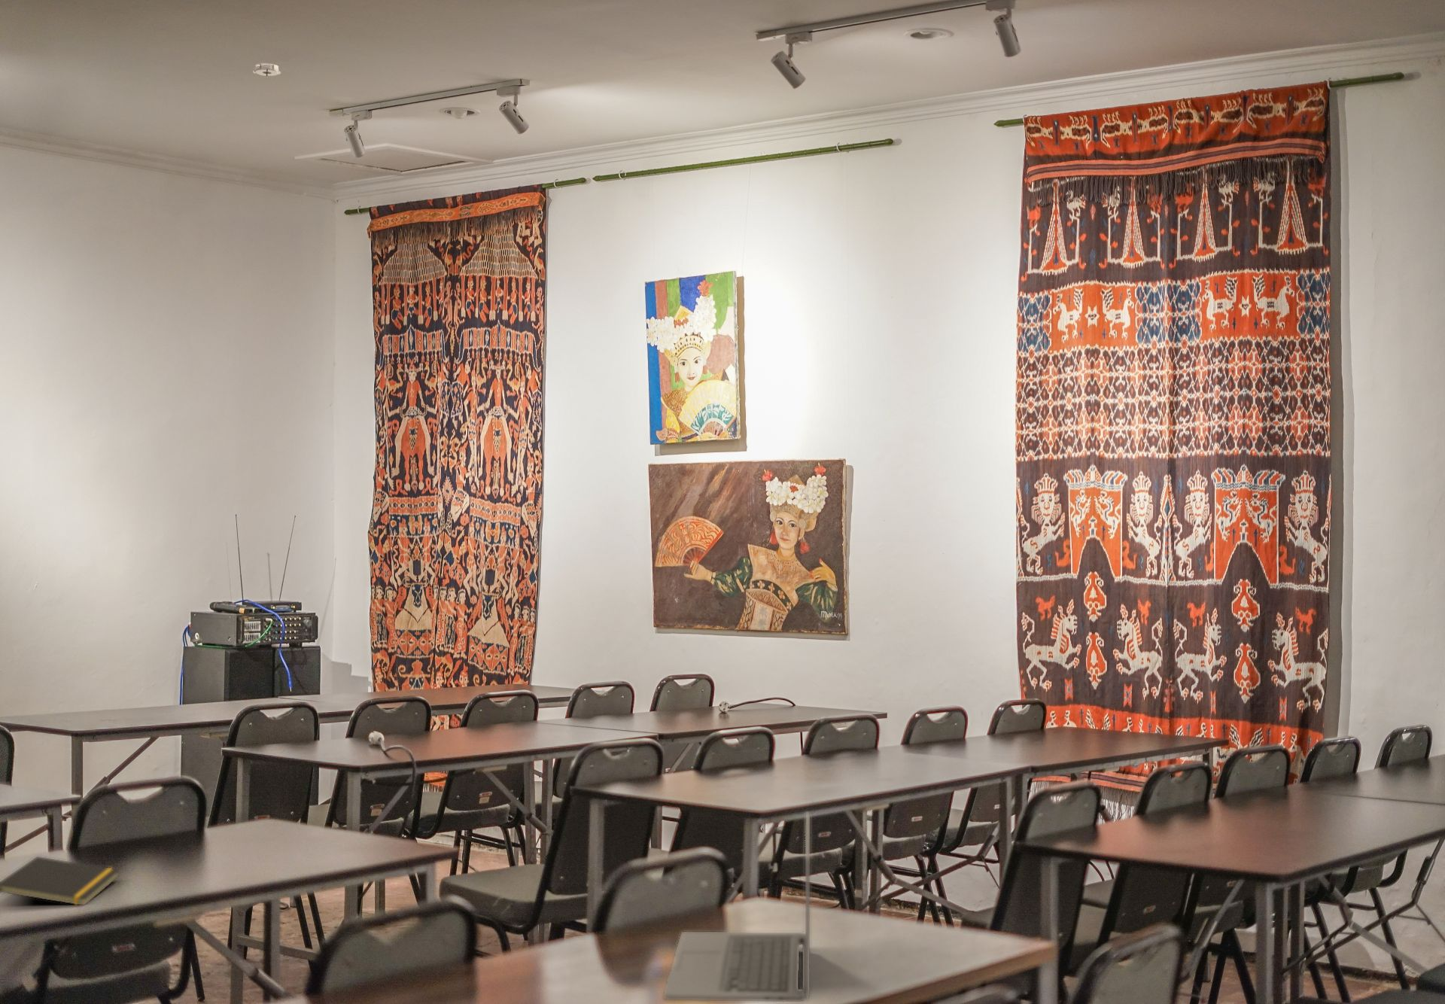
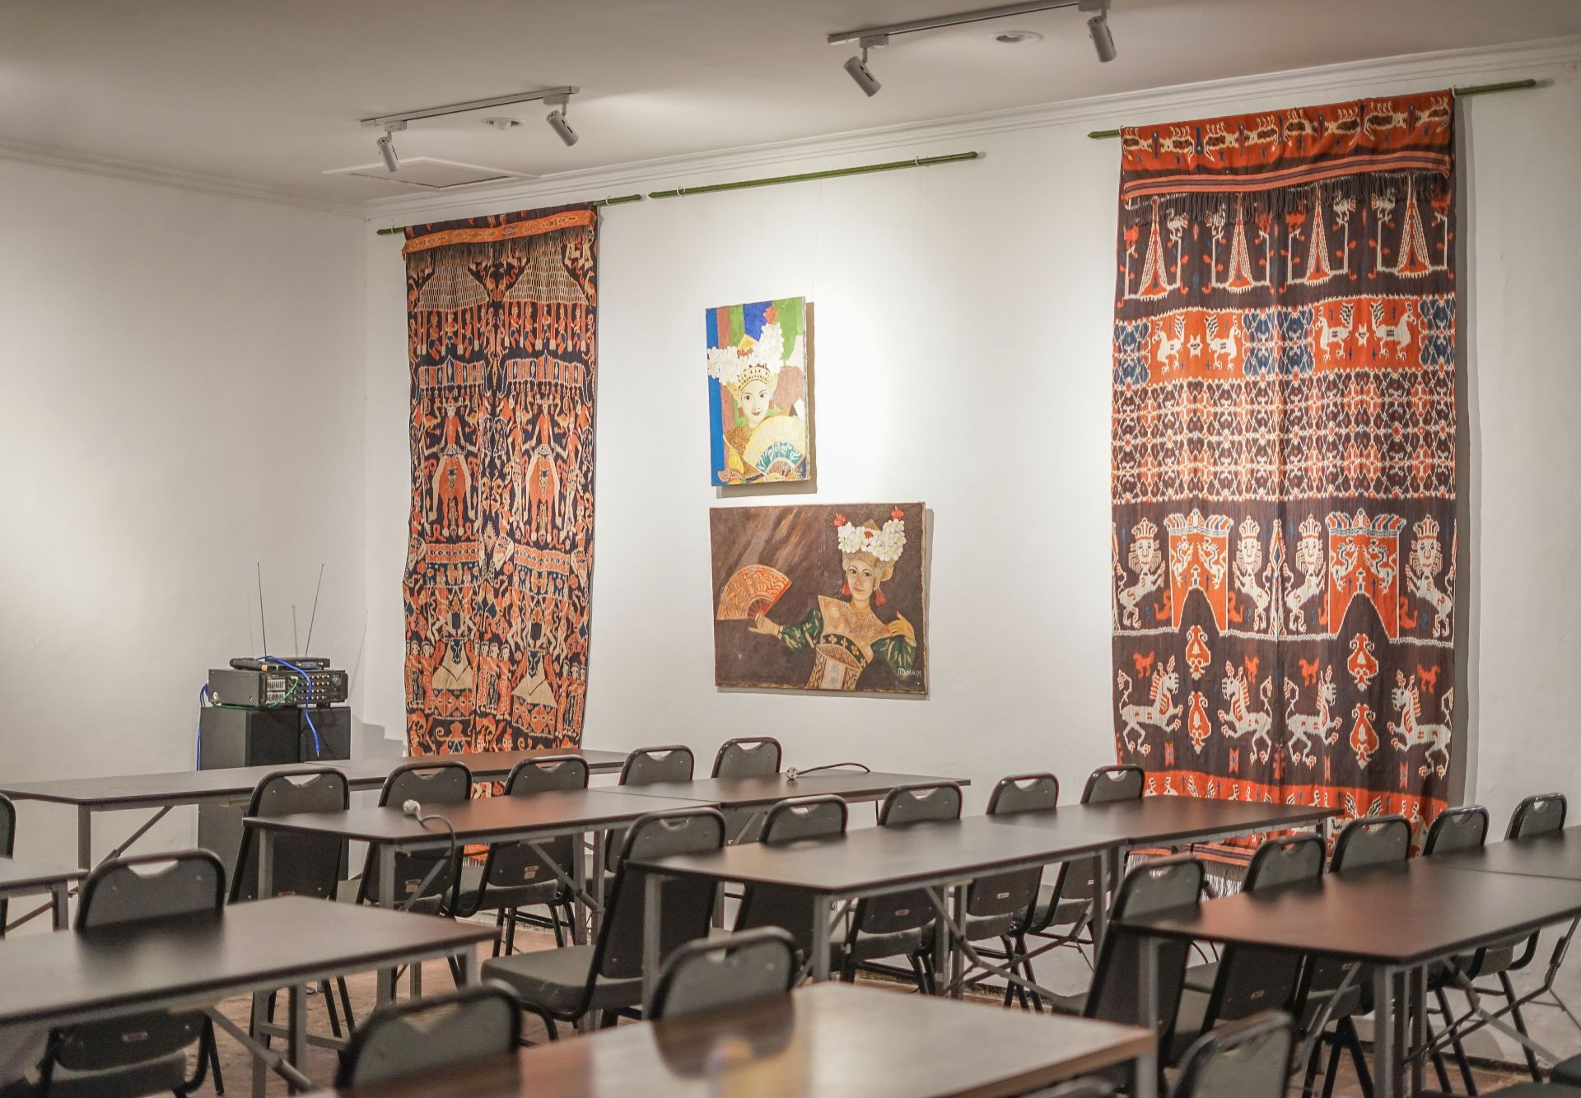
- notepad (59, 880)
- smoke detector (266, 69)
- laptop (740, 933)
